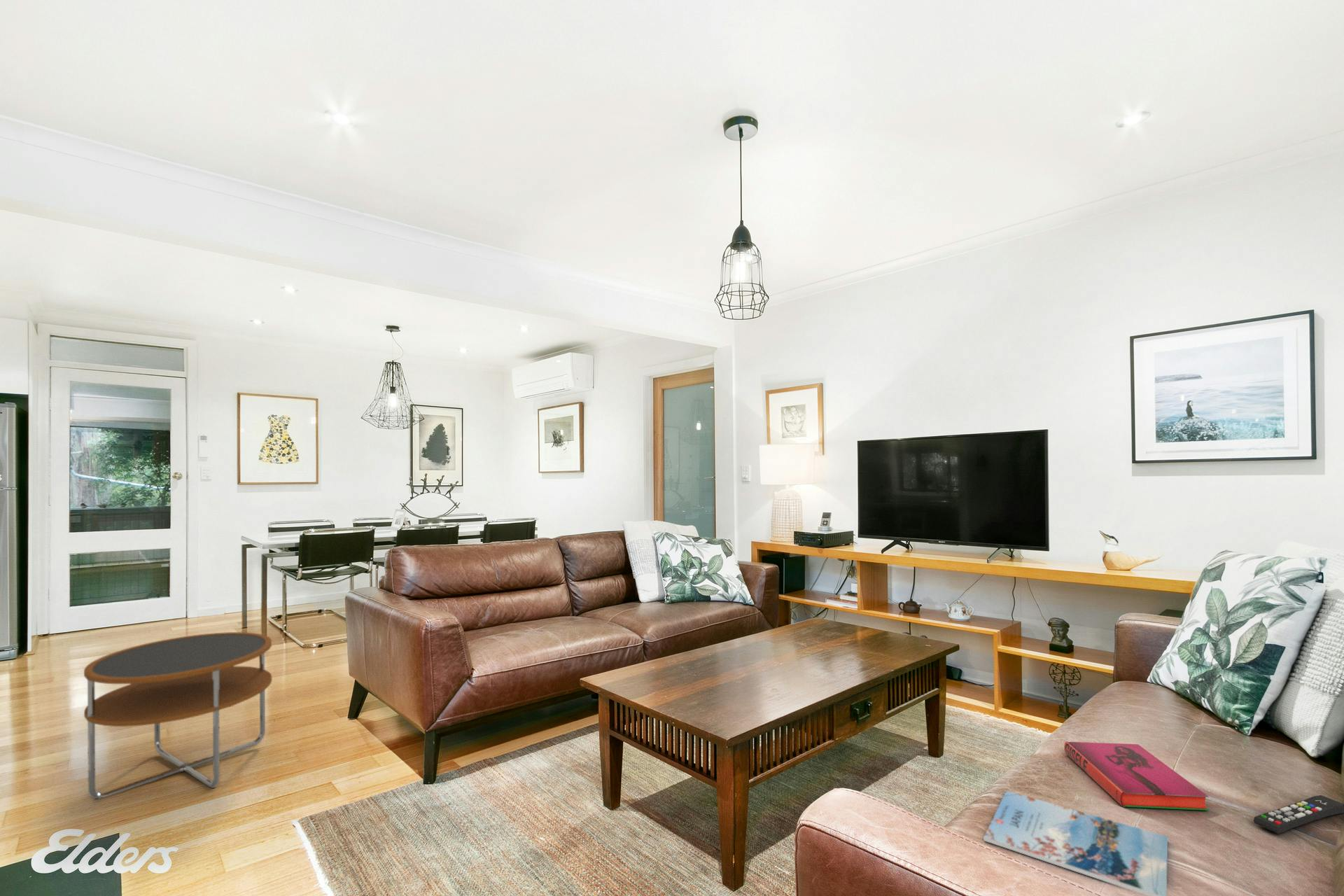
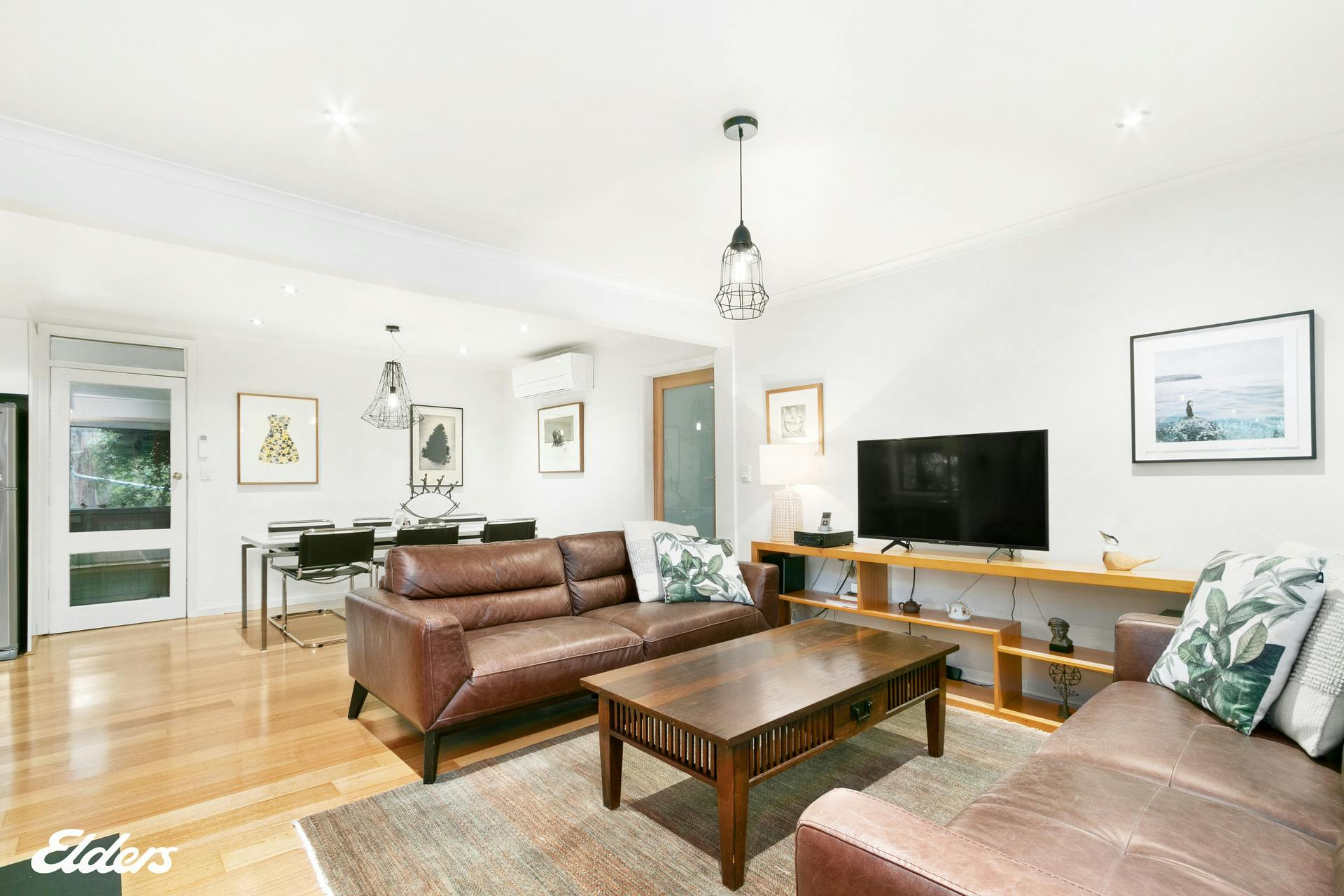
- magazine (1075, 838)
- remote control (1301, 813)
- side table (184, 711)
- hardback book (1130, 773)
